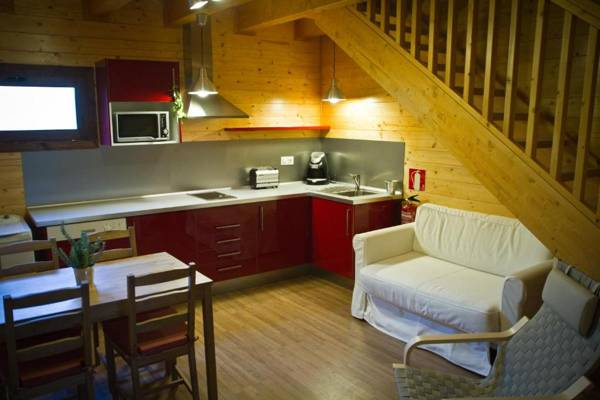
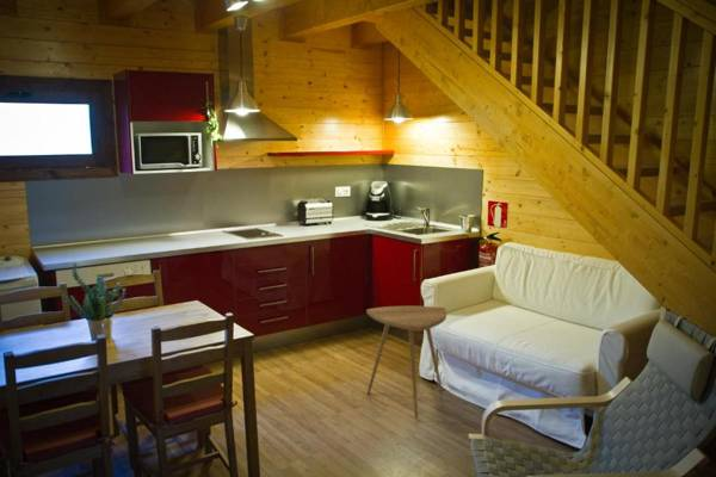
+ side table (414, 357)
